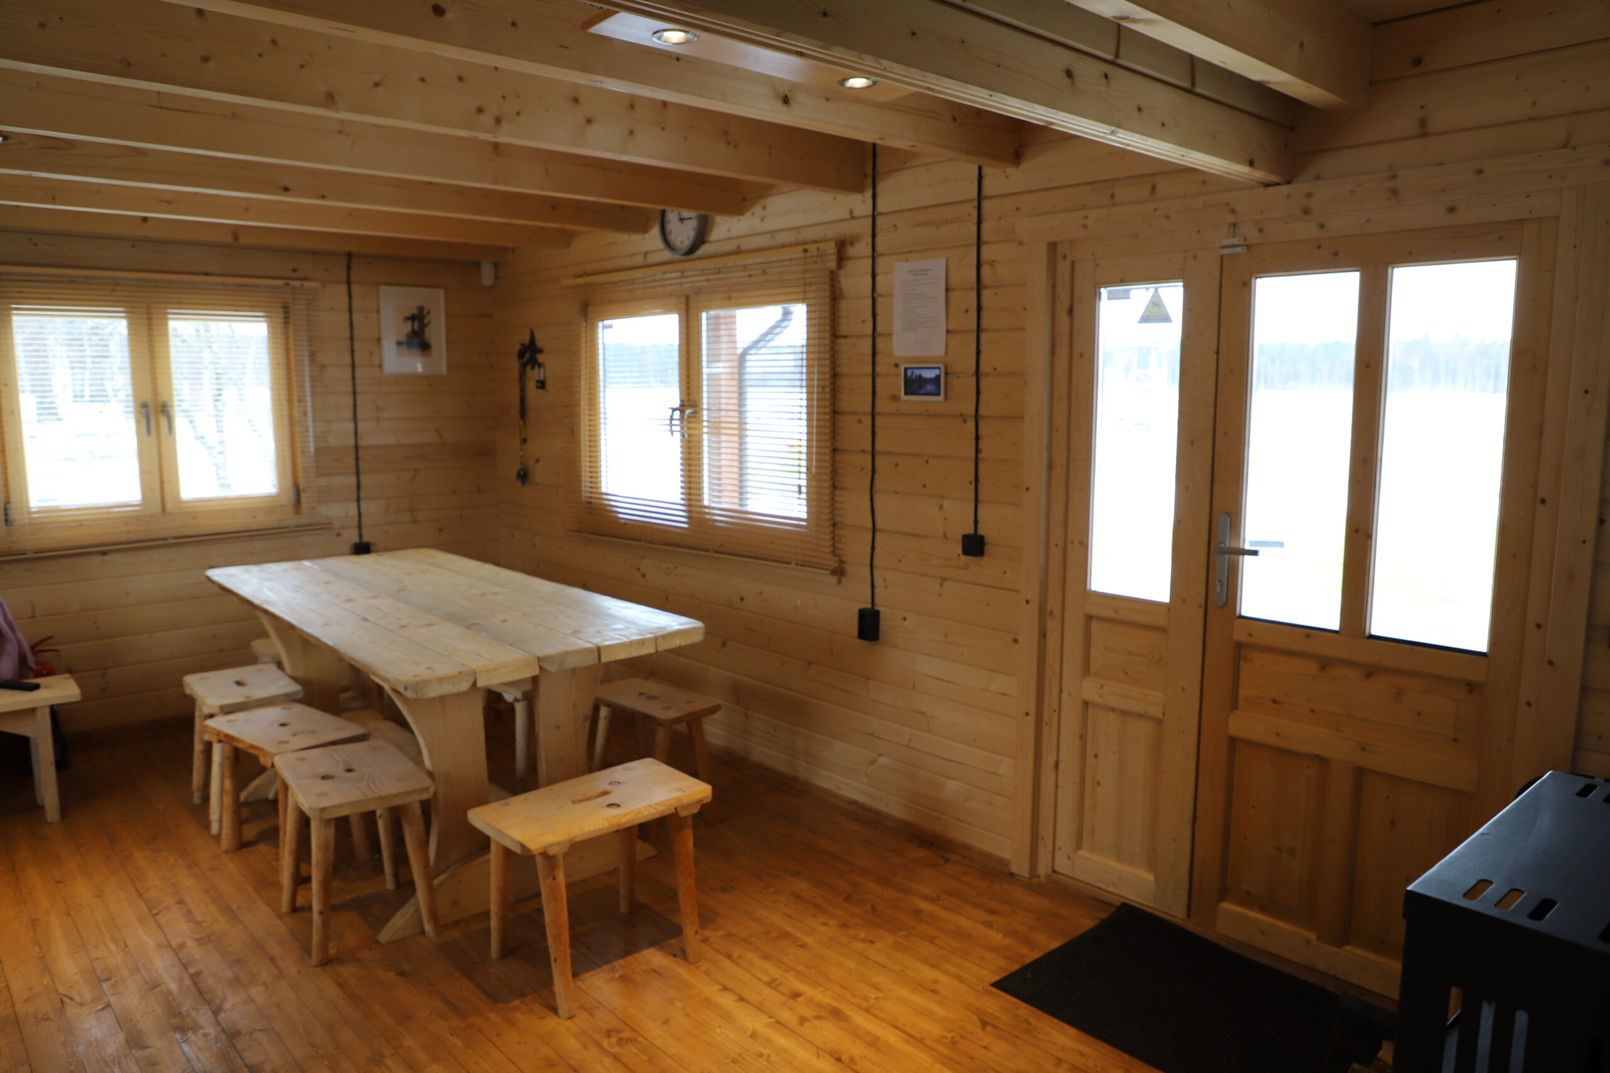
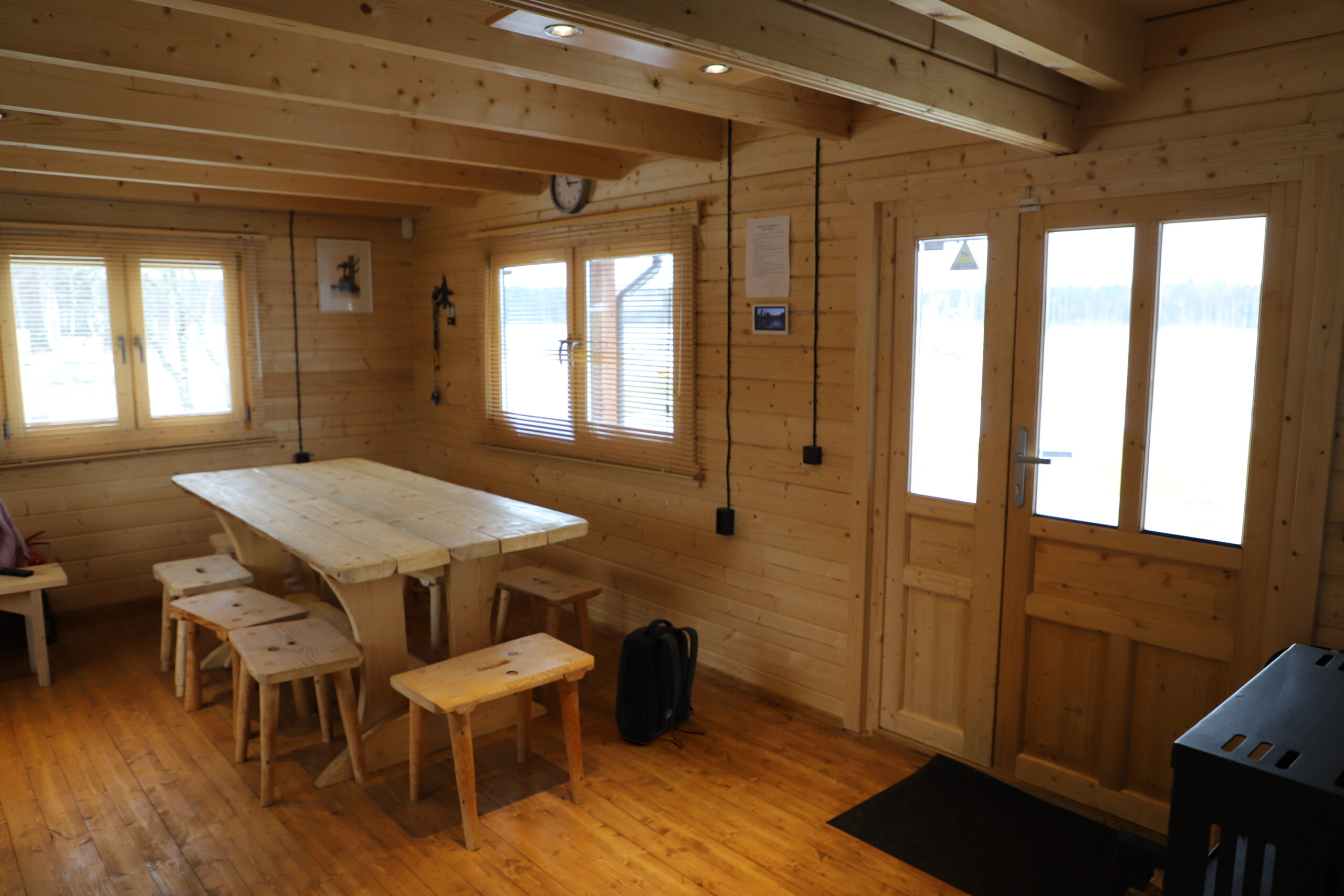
+ backpack (663, 676)
